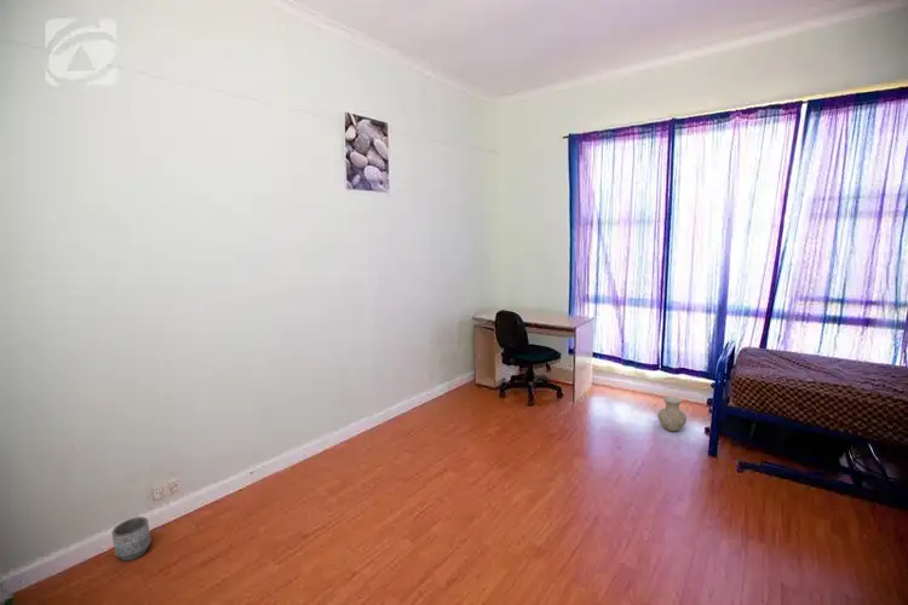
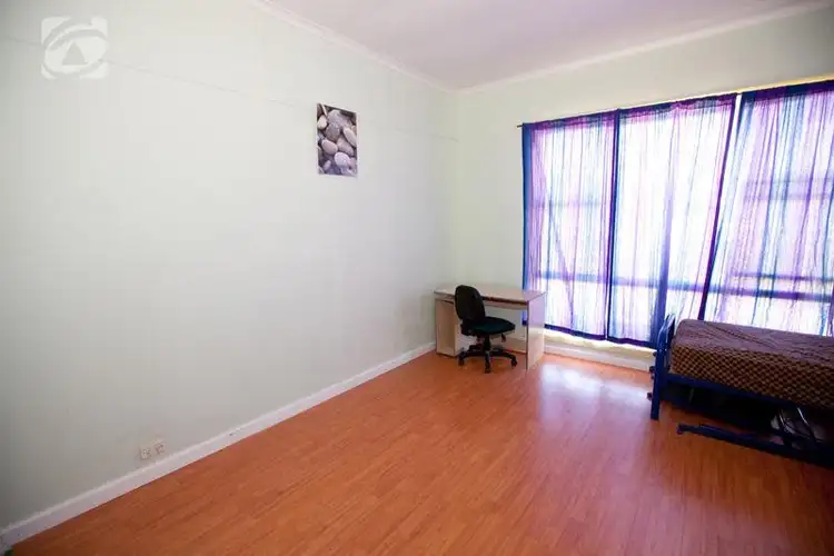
- vase (672, 414)
- planter (132, 540)
